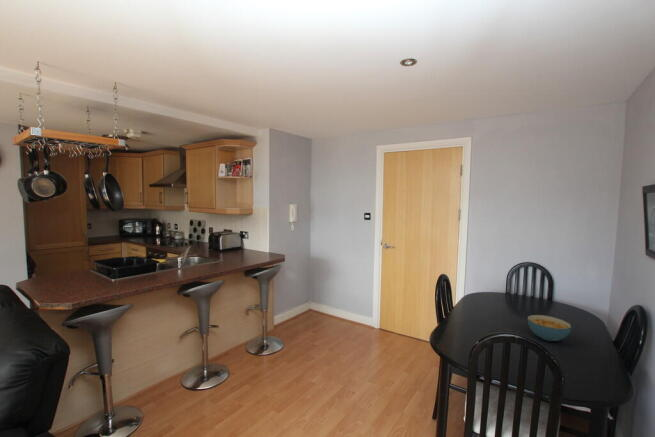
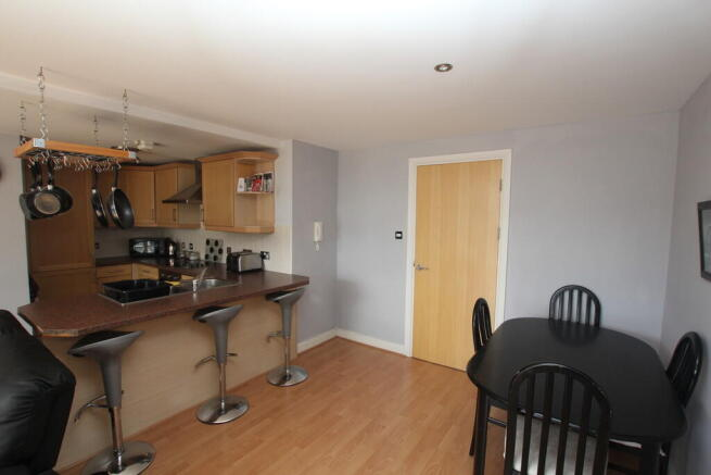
- cereal bowl (548, 330)
